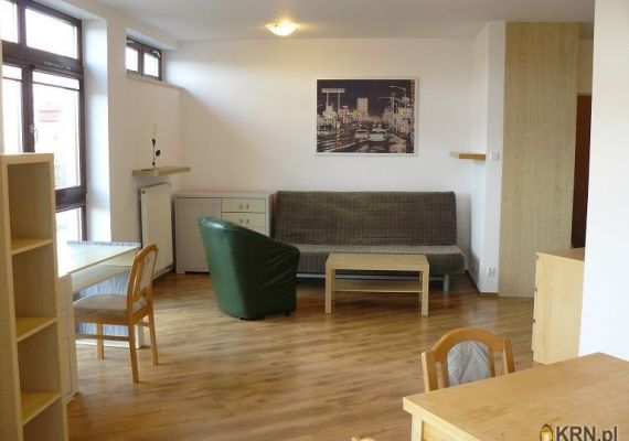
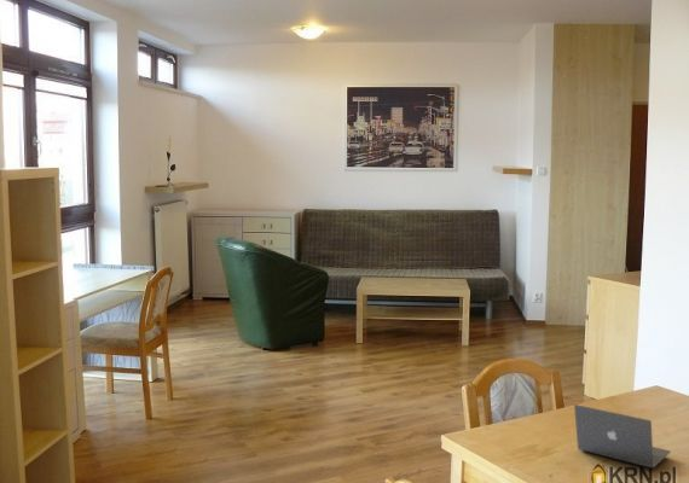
+ laptop (594, 421)
